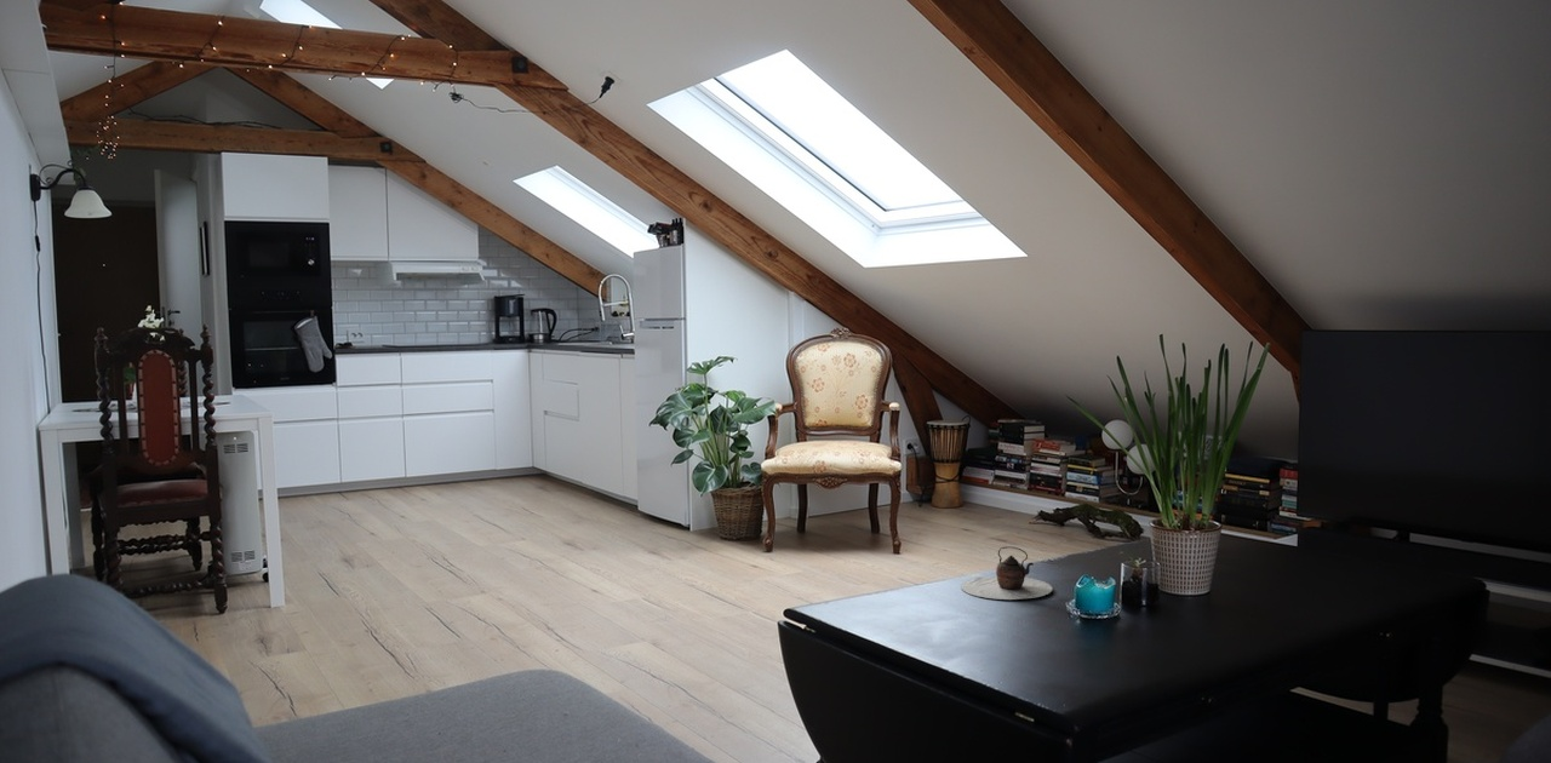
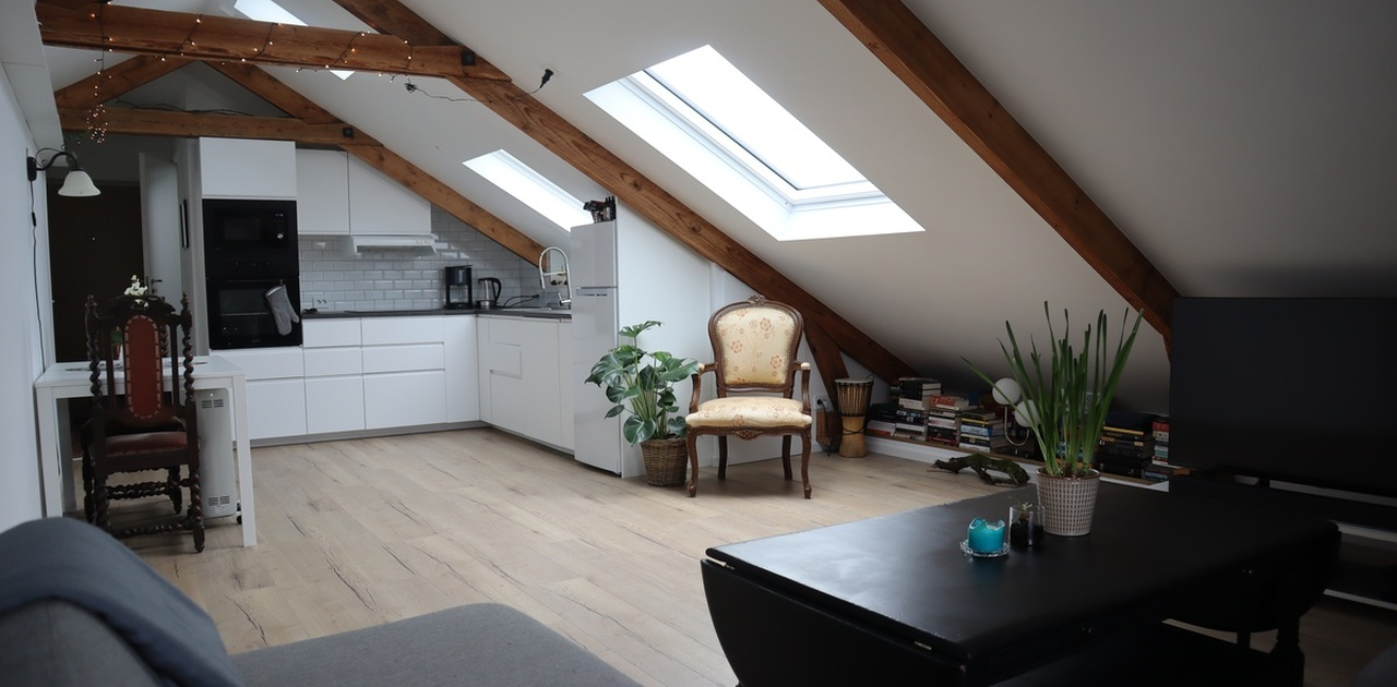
- teapot (1006, 567)
